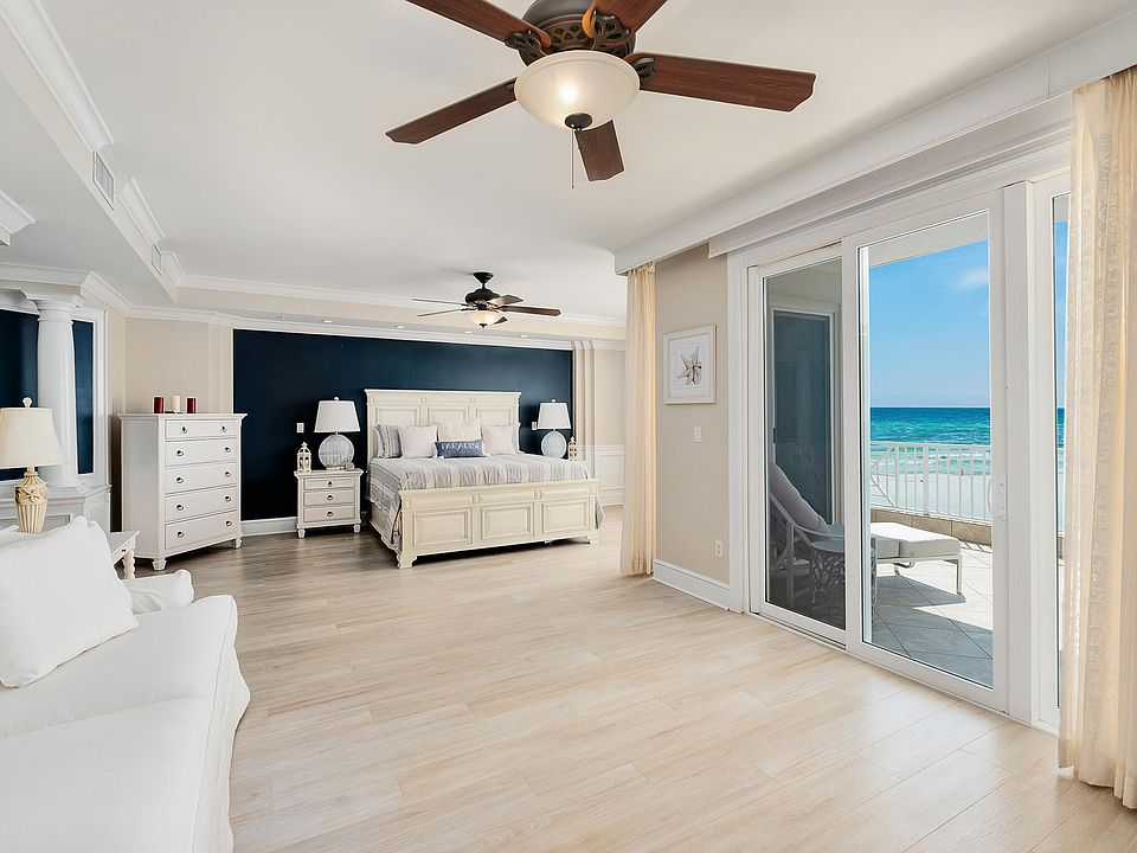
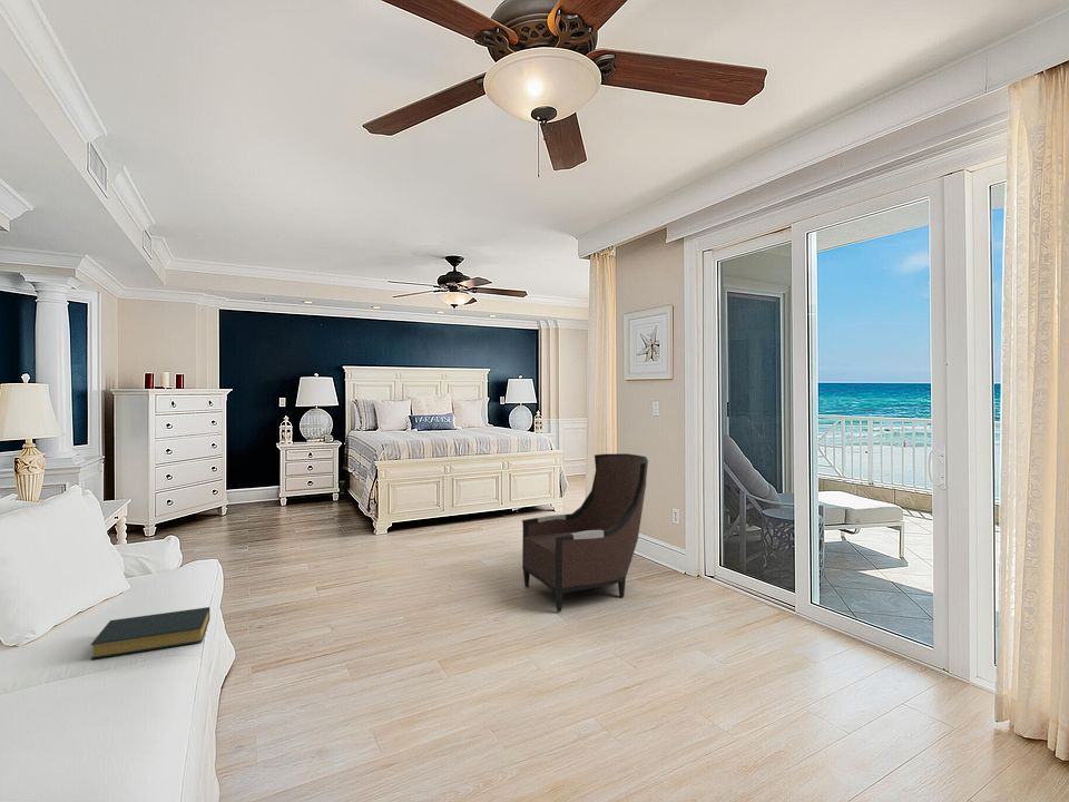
+ hardback book (155, 630)
+ armchair (590, 524)
